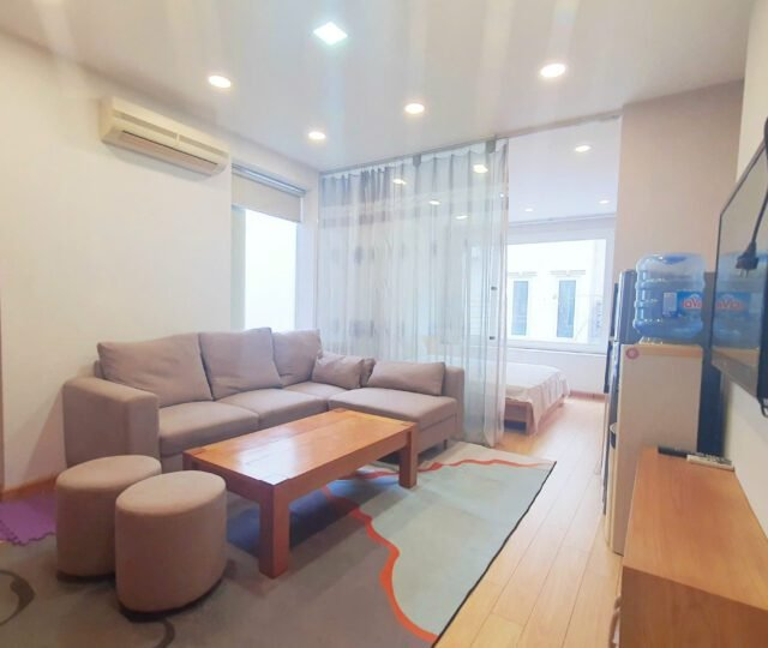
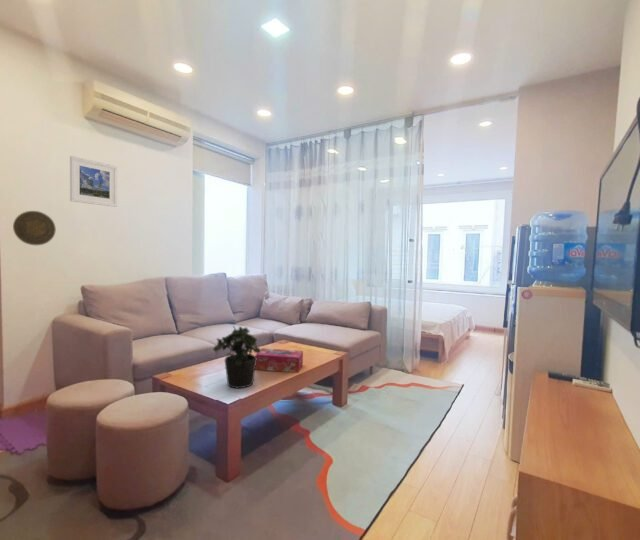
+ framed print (94, 182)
+ decorative plate (35, 228)
+ potted plant (238, 354)
+ tissue box (279, 360)
